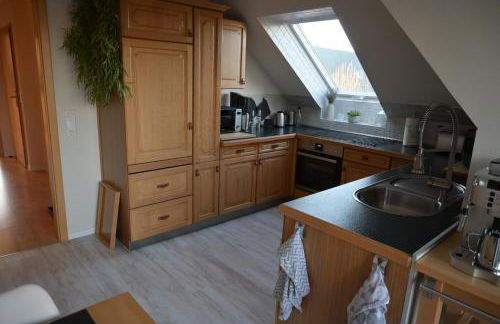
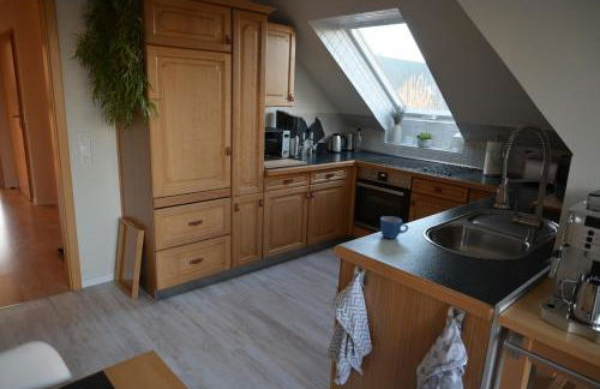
+ mug (394, 228)
